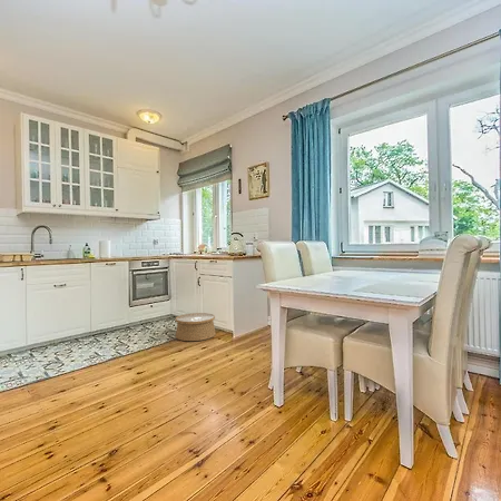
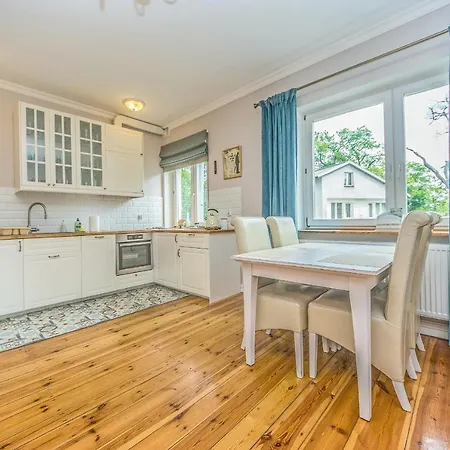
- woven basket (195, 325)
